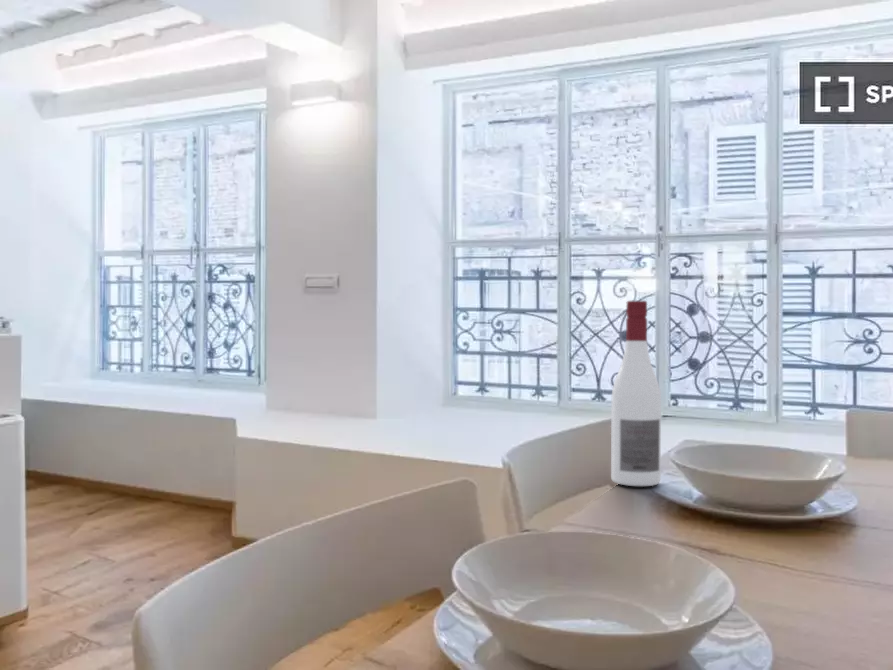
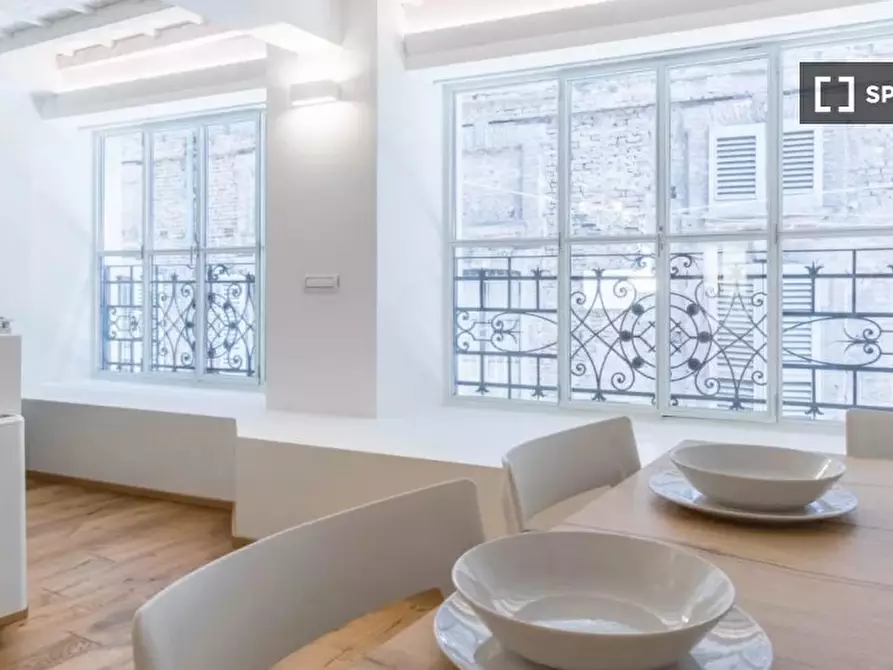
- alcohol (636, 391)
